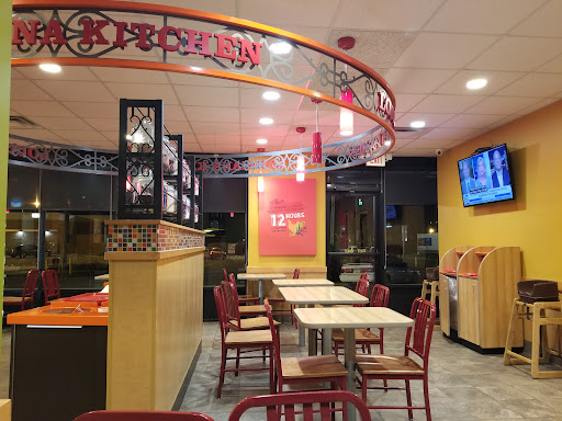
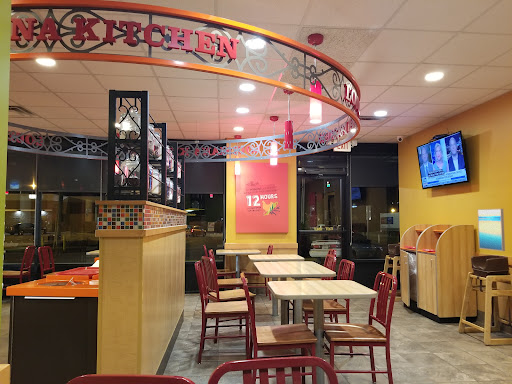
+ wall art (490, 229)
